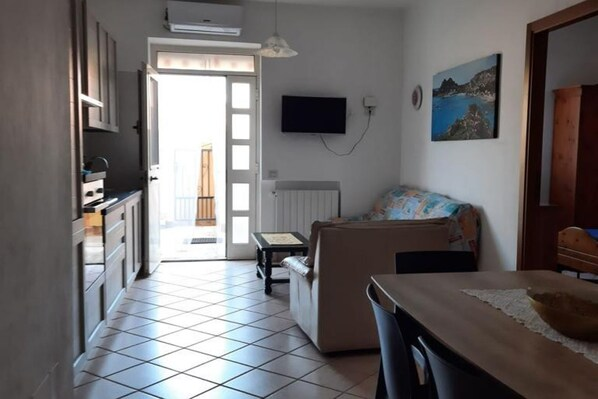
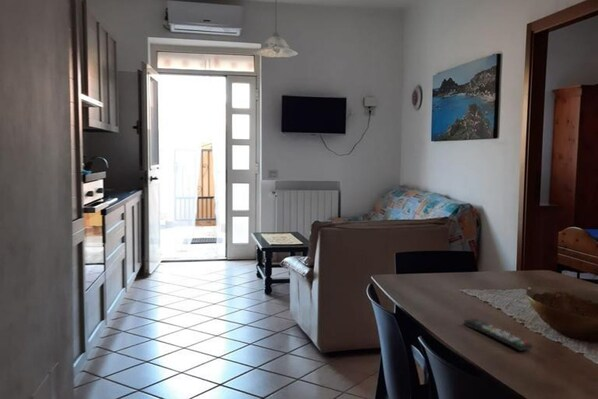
+ remote control (495, 333)
